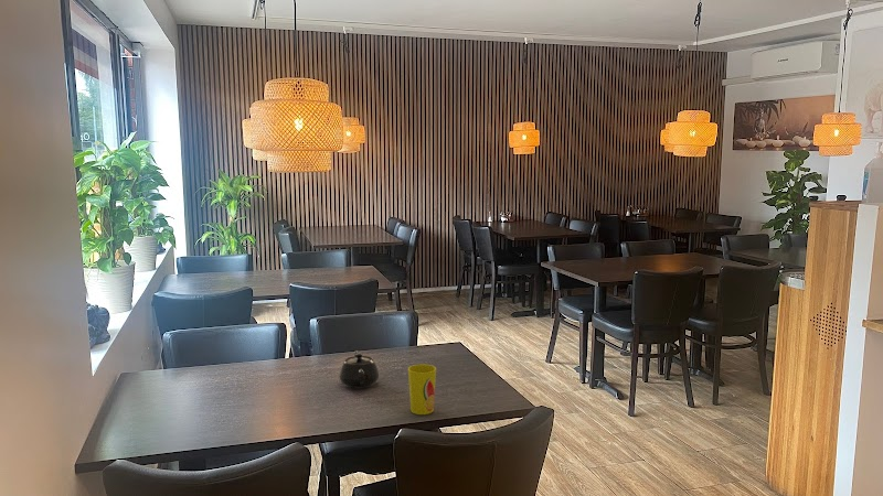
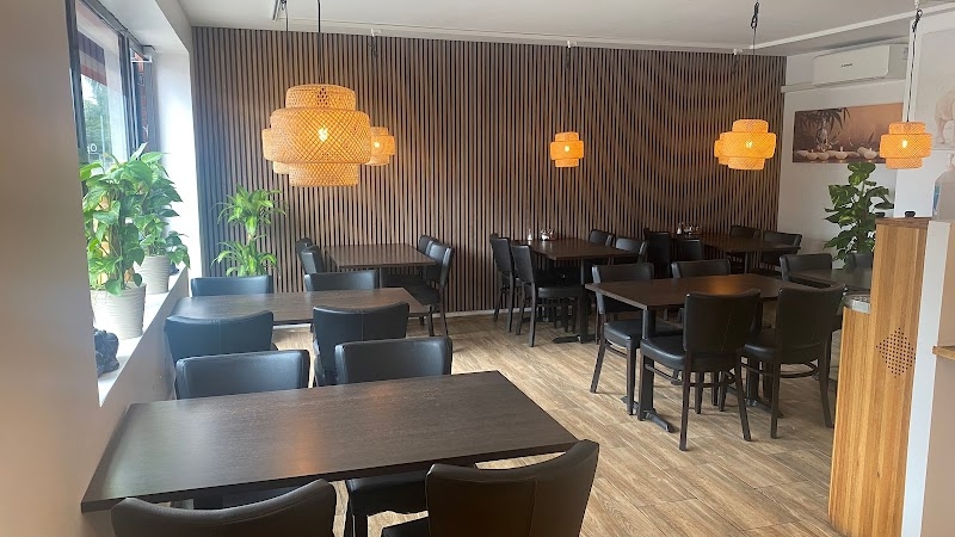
- teapot (359, 368)
- cup (422, 389)
